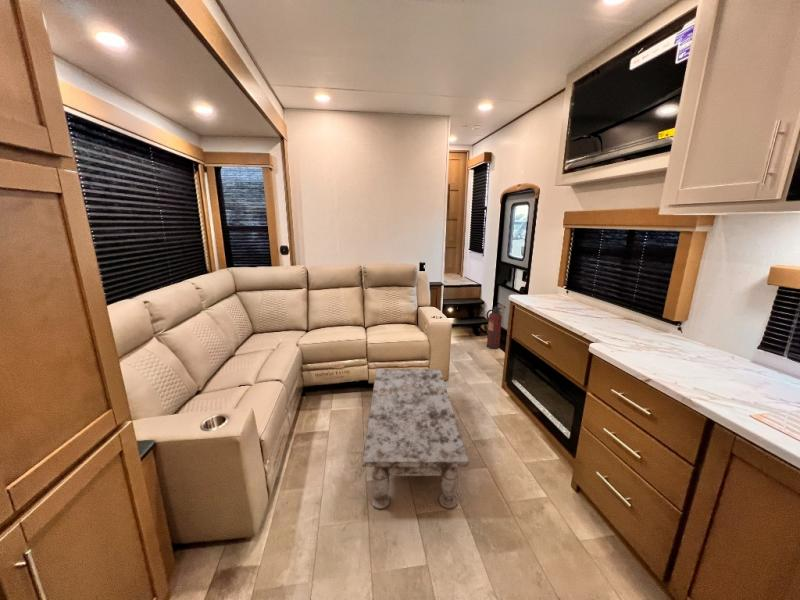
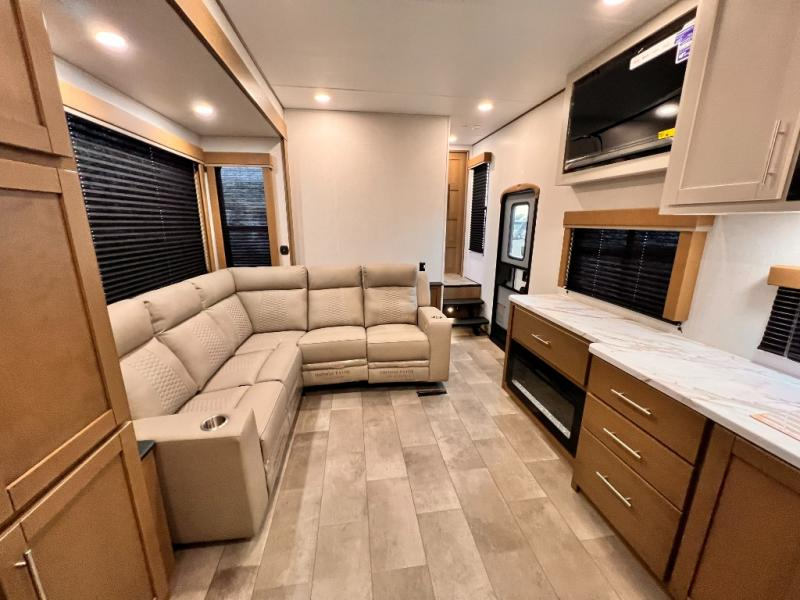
- coffee table (410, 421)
- fire extinguisher (493, 326)
